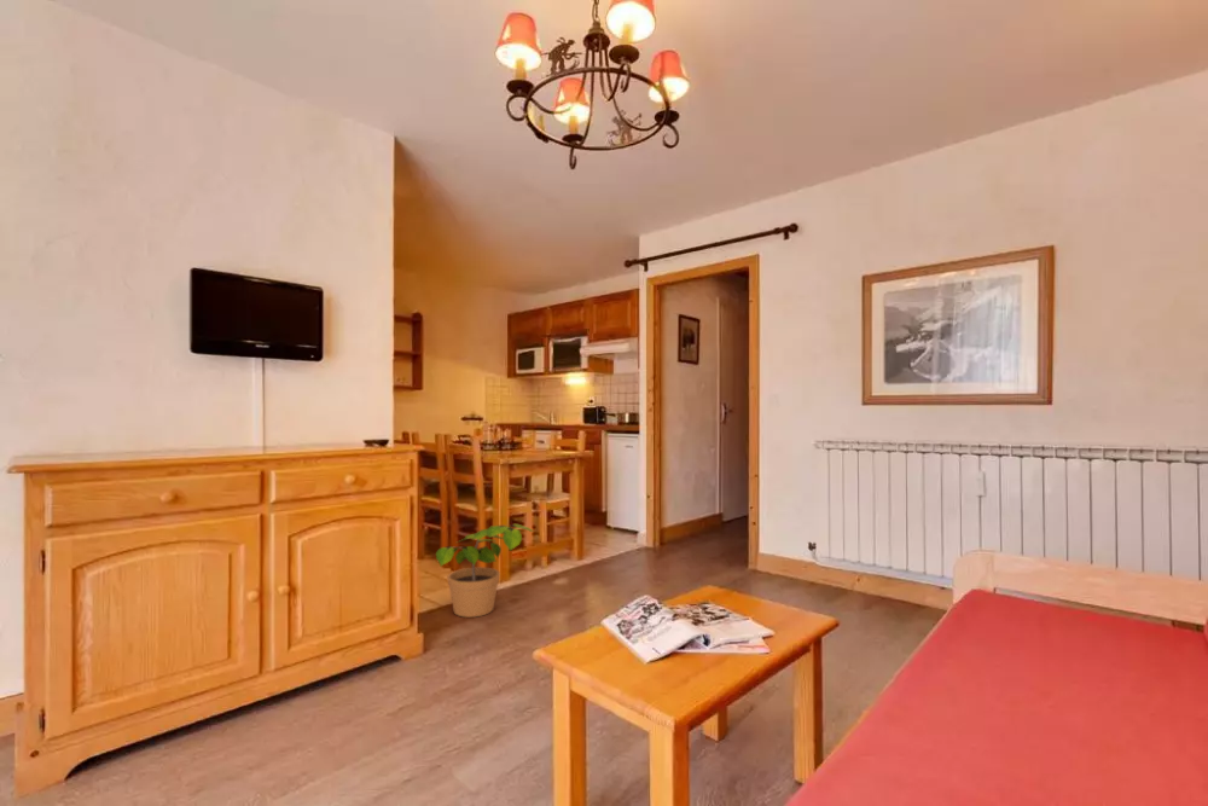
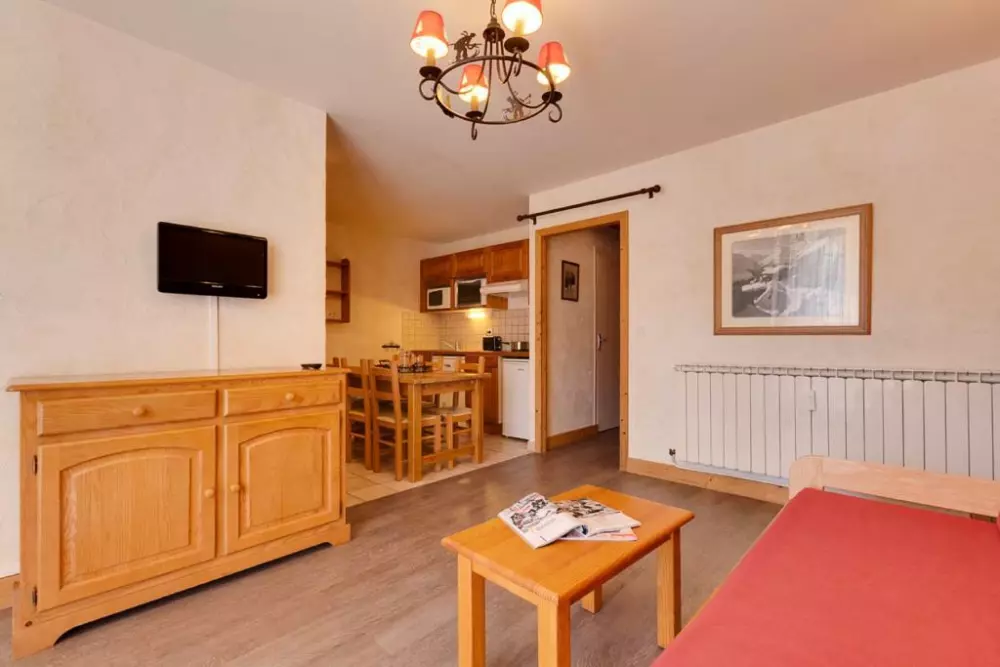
- potted plant (482, 570)
